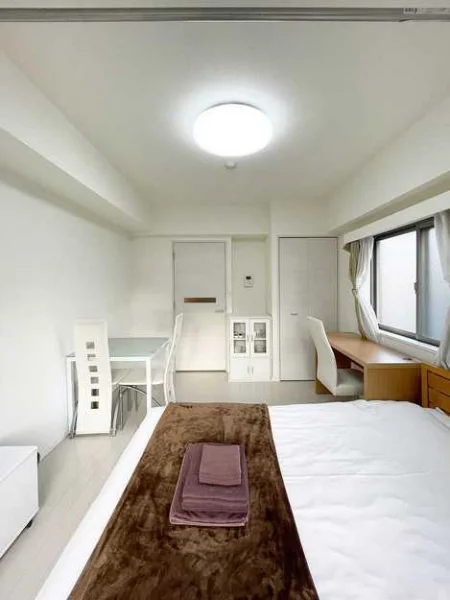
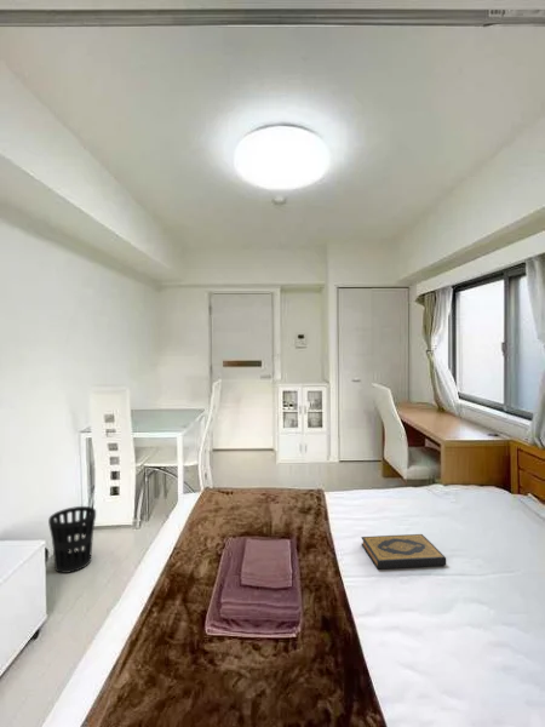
+ wastebasket (73, 538)
+ hardback book (401, 550)
